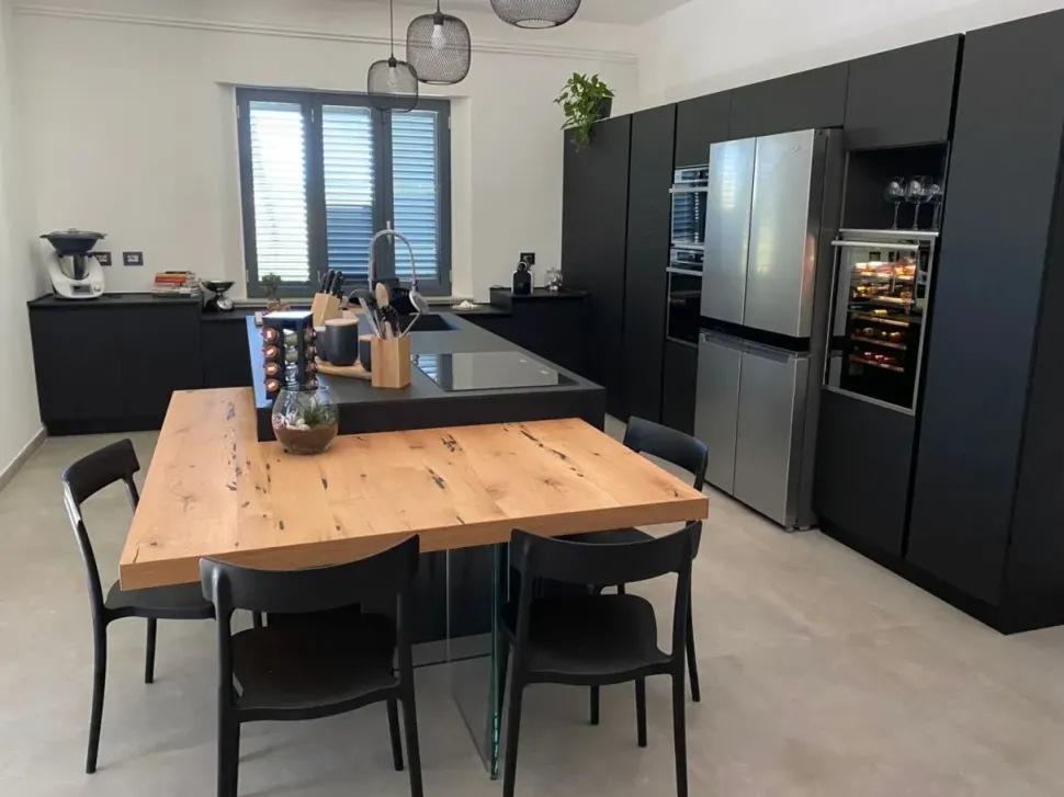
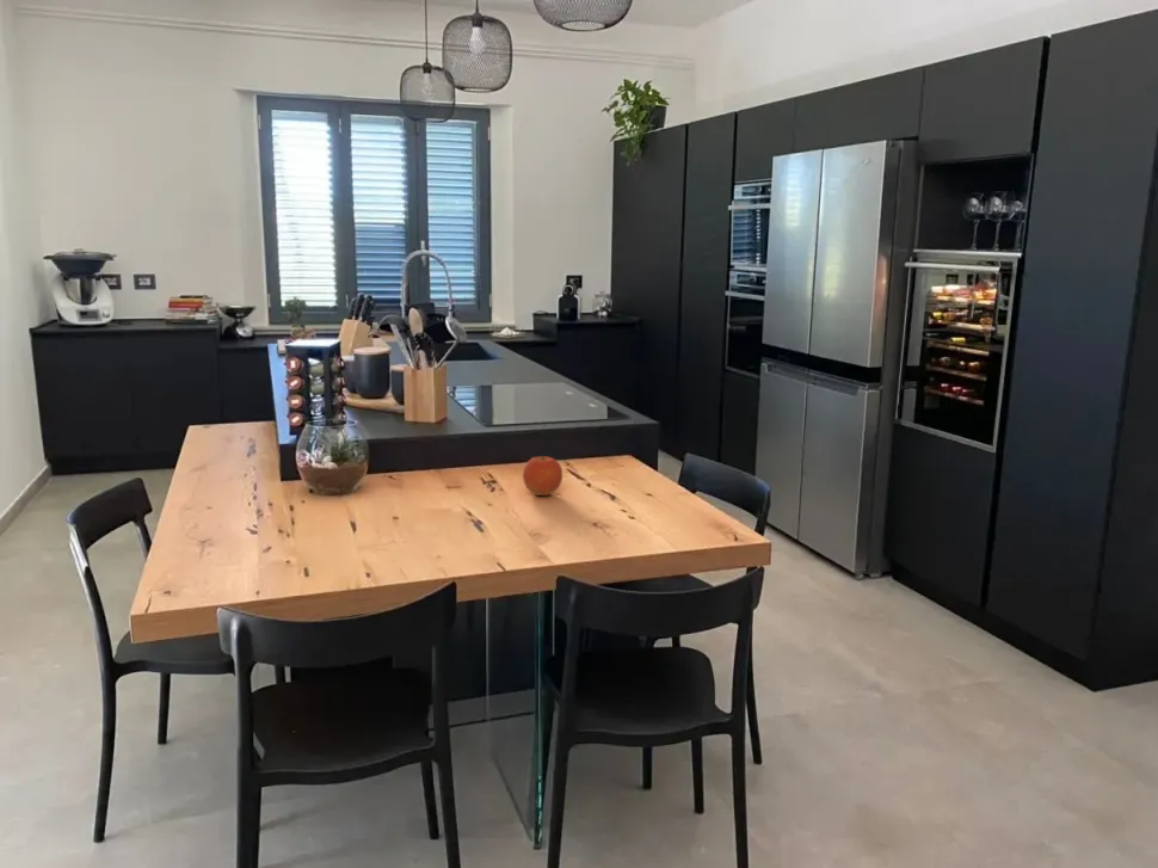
+ fruit (542, 475)
